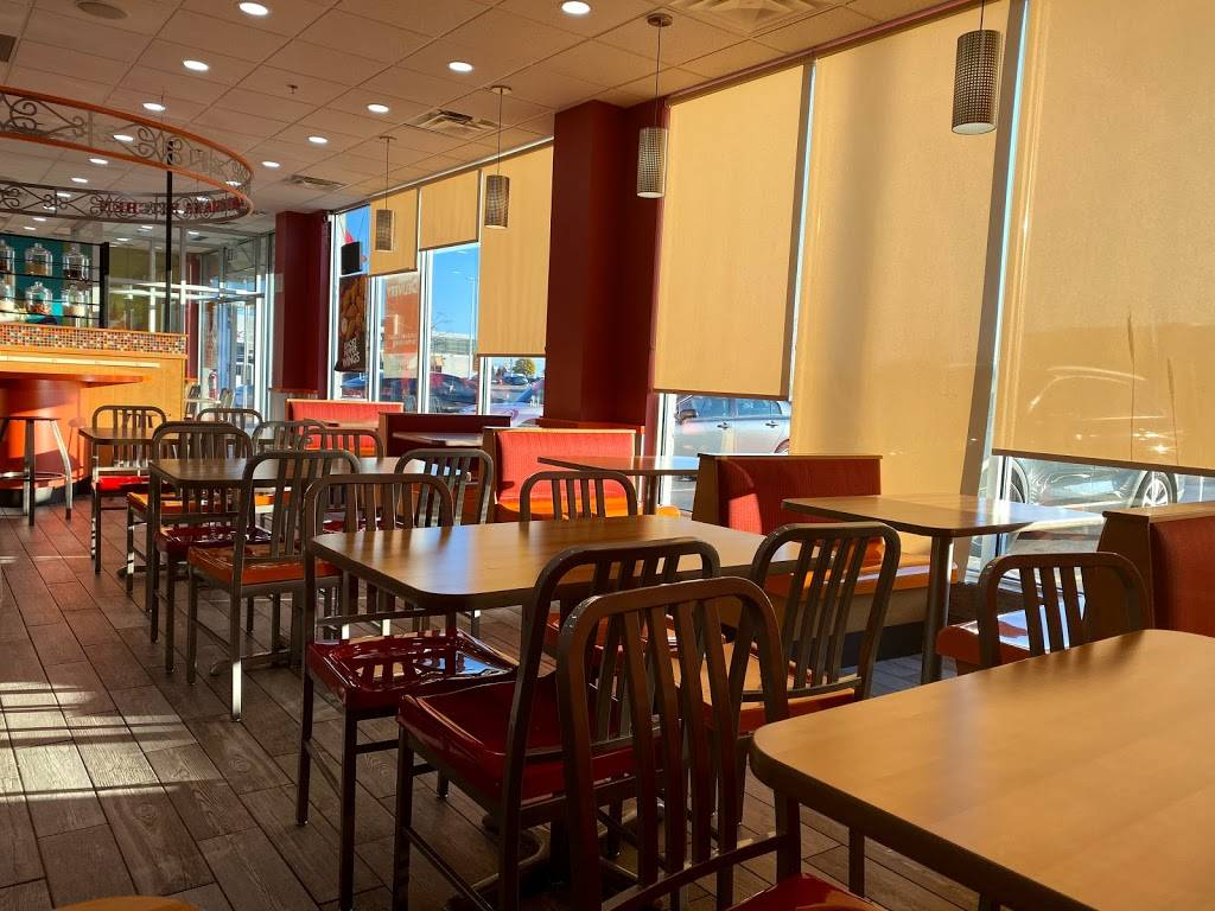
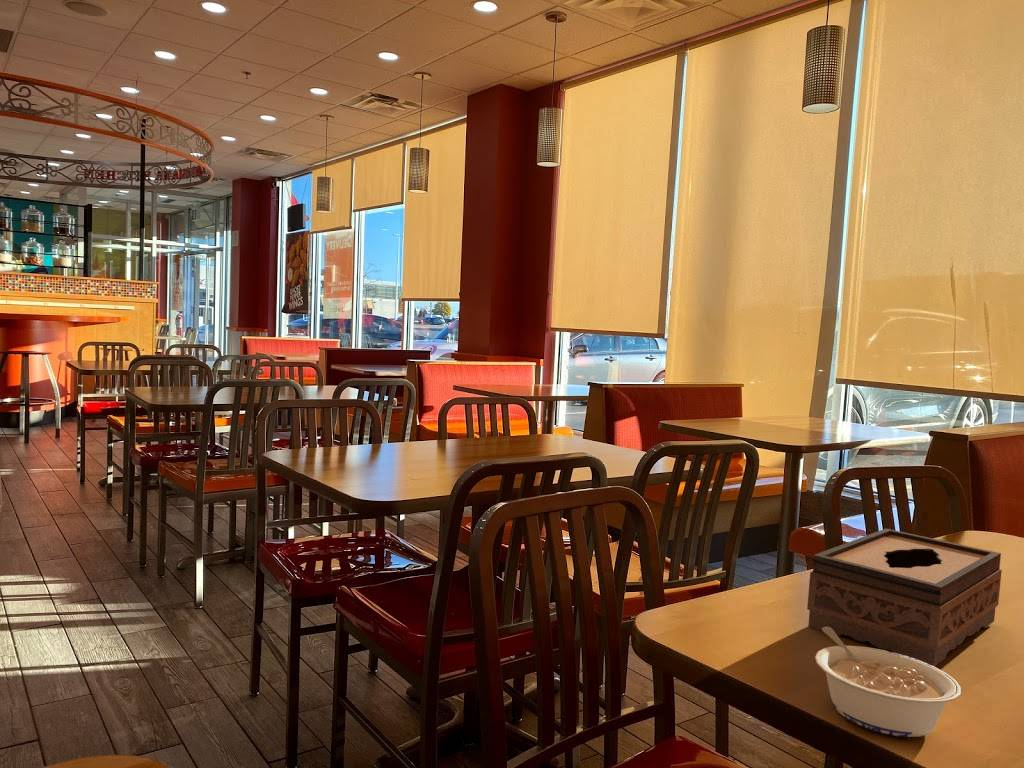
+ tissue box (906, 589)
+ legume (878, 687)
